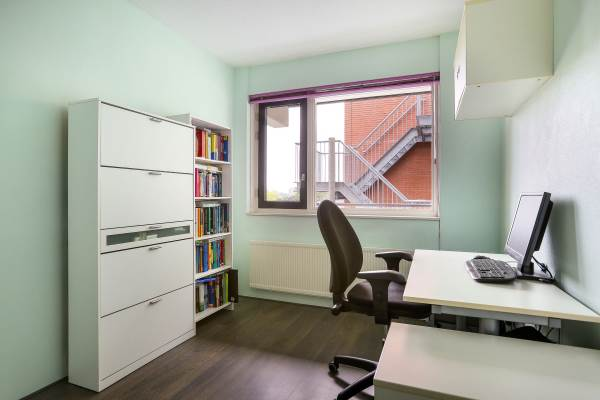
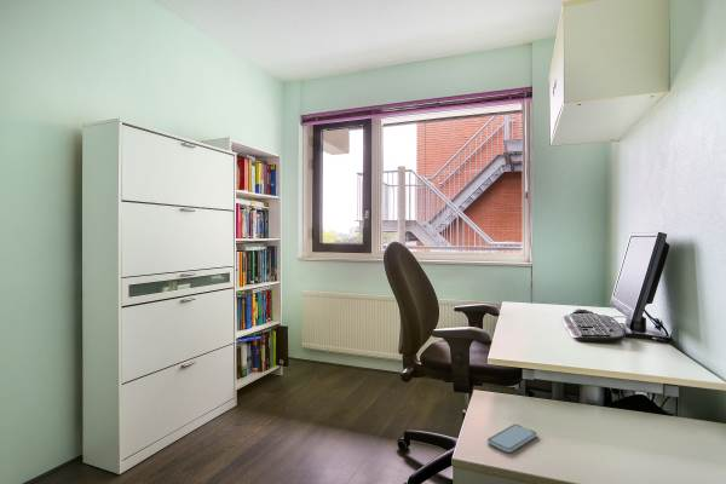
+ smartphone (512, 437)
